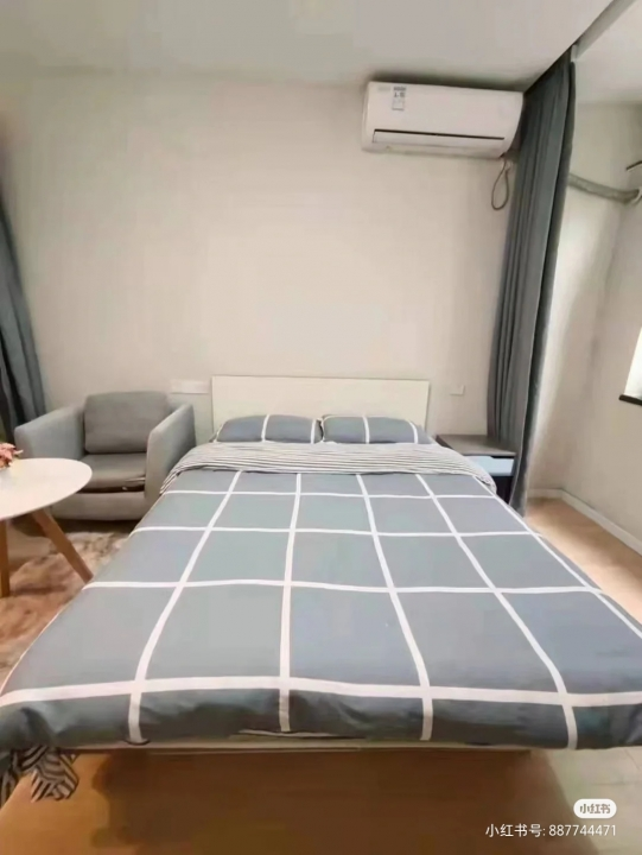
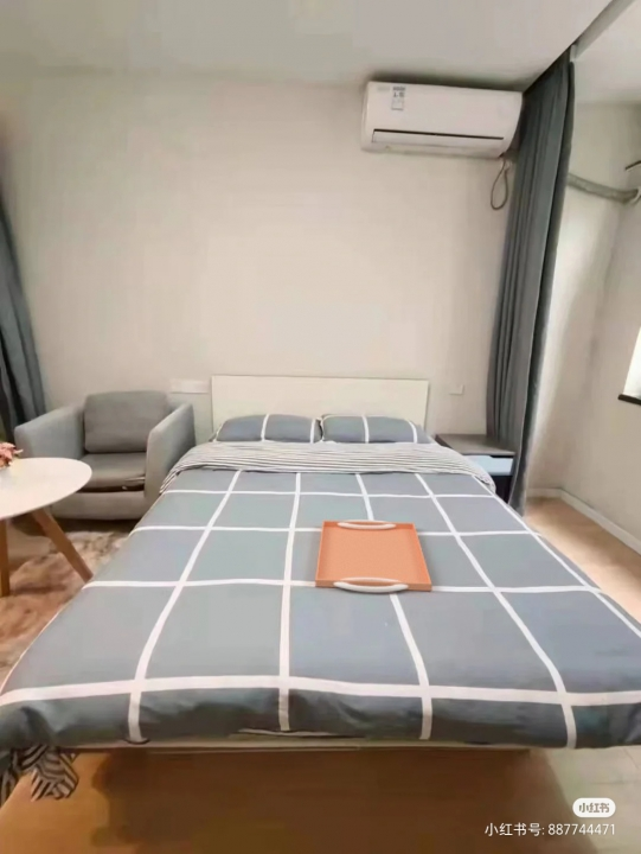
+ serving tray (370, 550)
